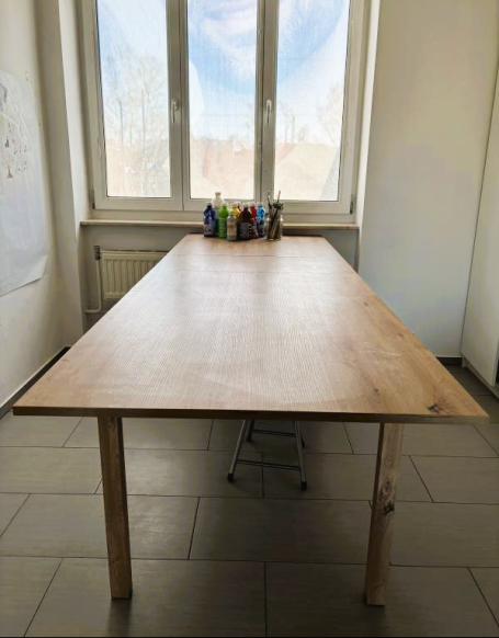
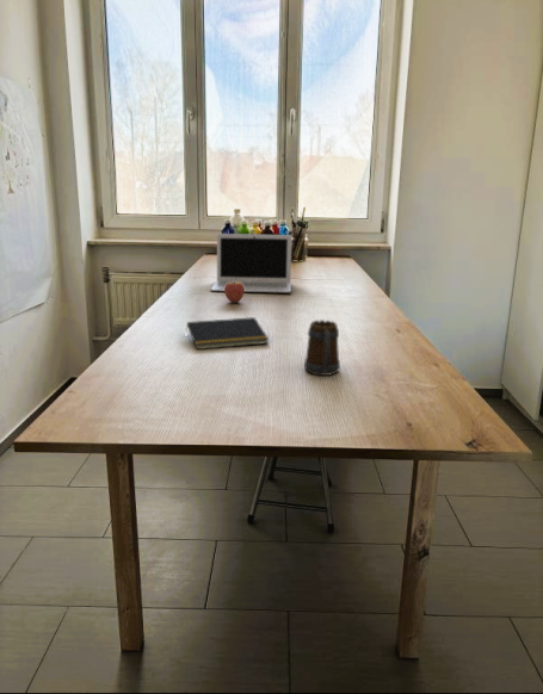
+ laptop (252, 262)
+ mug (323, 348)
+ notepad (227, 331)
+ fruit (234, 290)
